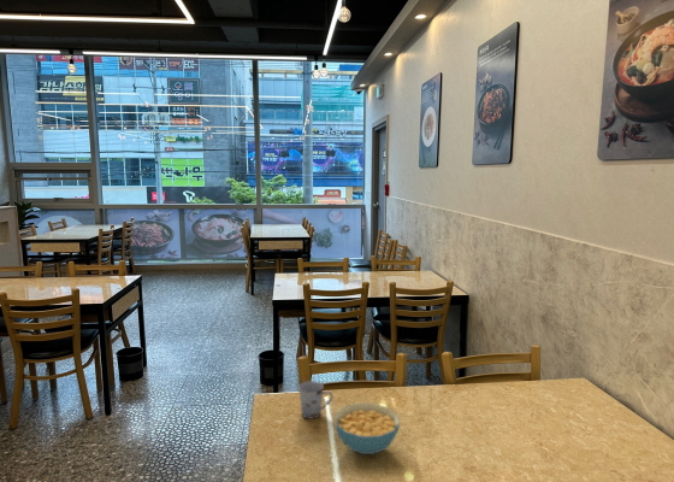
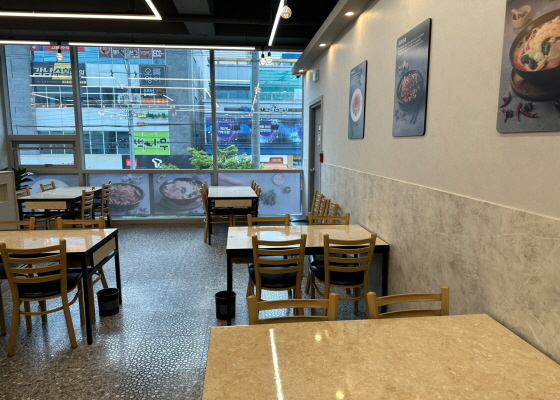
- cereal bowl (366, 433)
- cup (315, 400)
